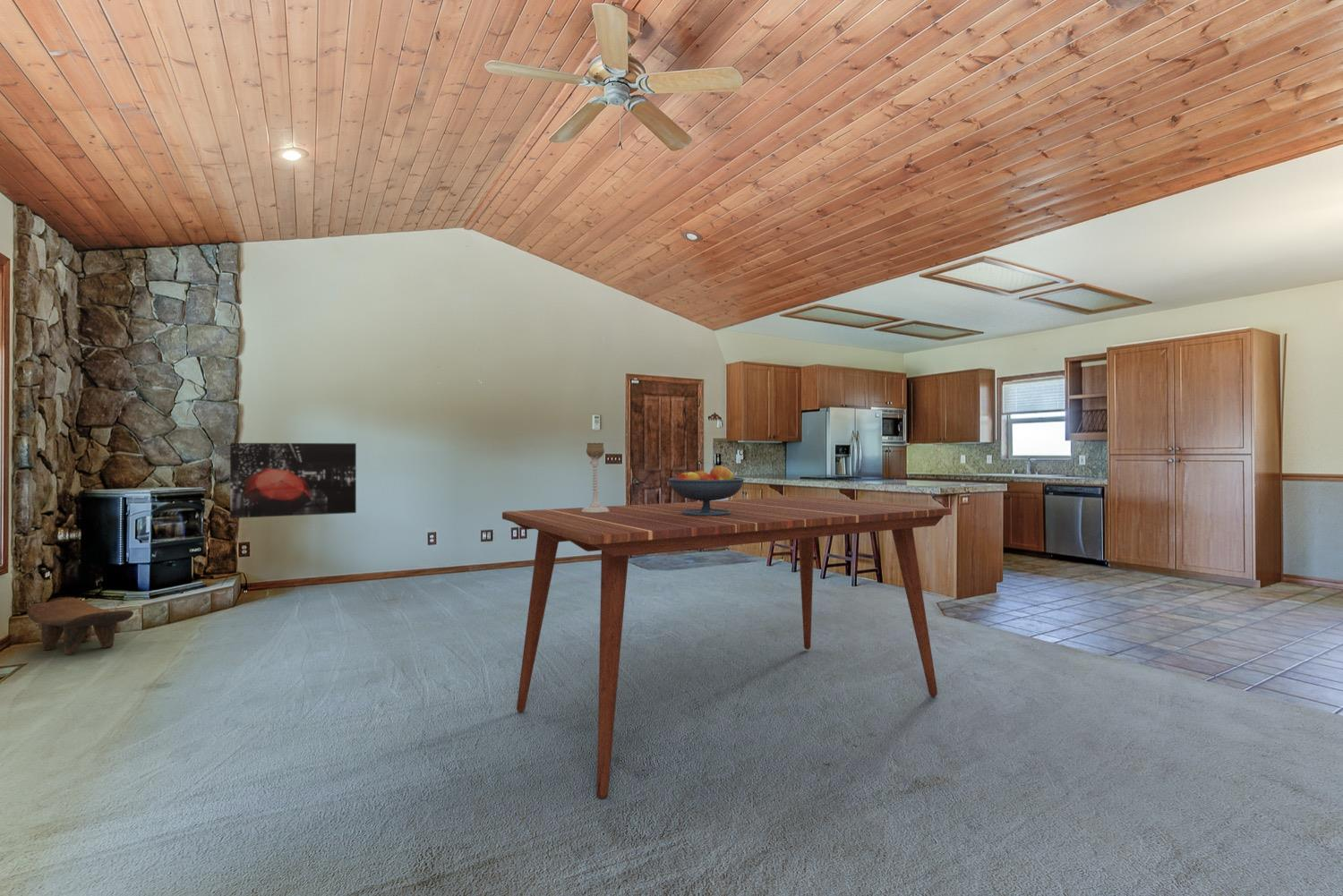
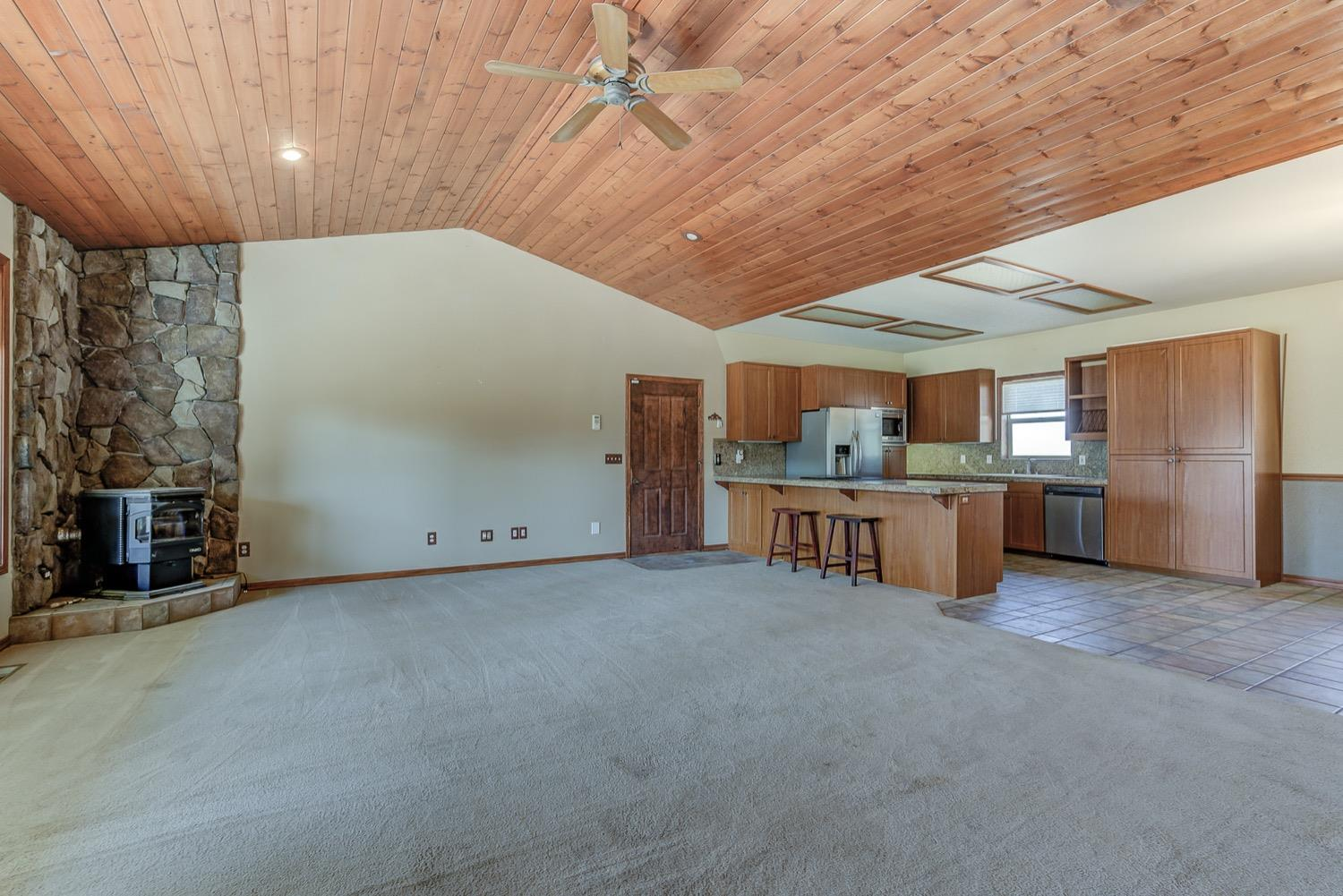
- dining table (728, 545)
- bench (81, 626)
- candle holder (595, 476)
- wall art (295, 479)
- fruit bowl (706, 489)
